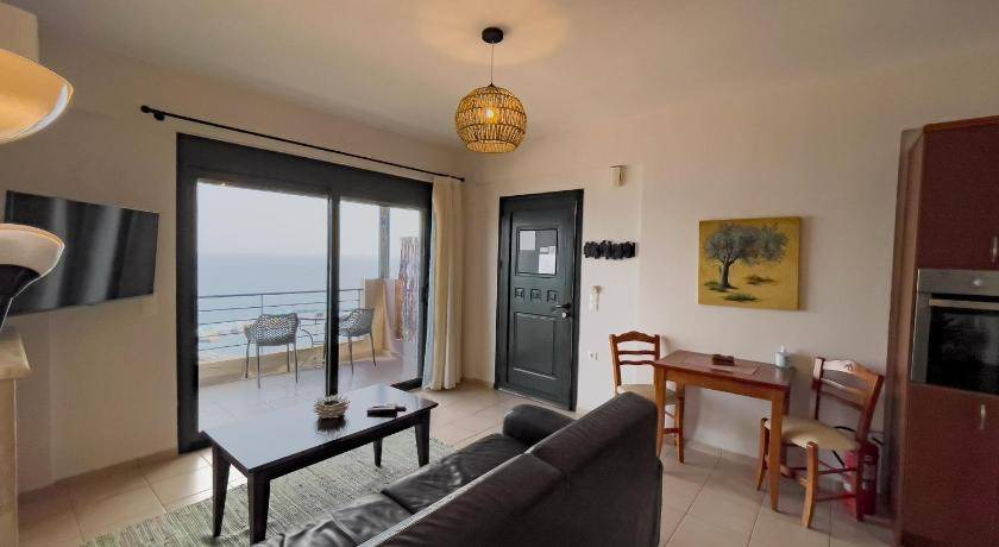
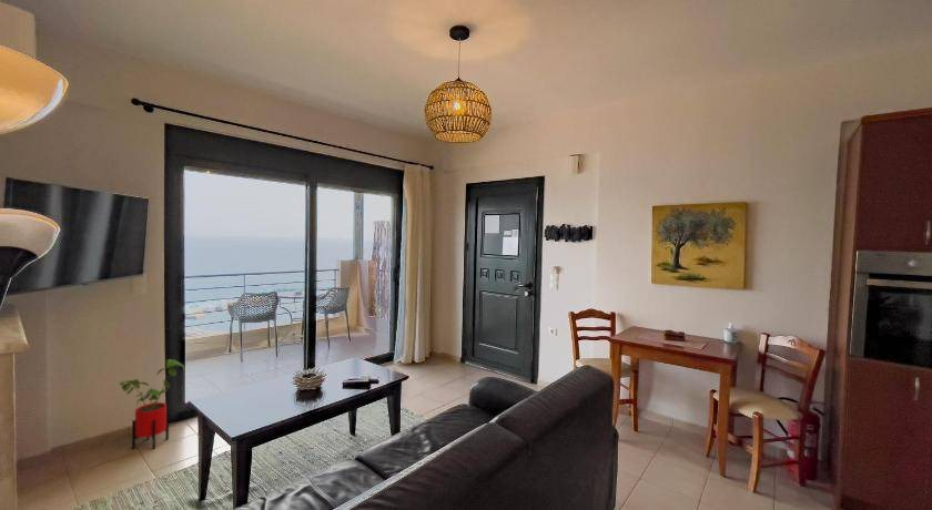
+ house plant (155, 401)
